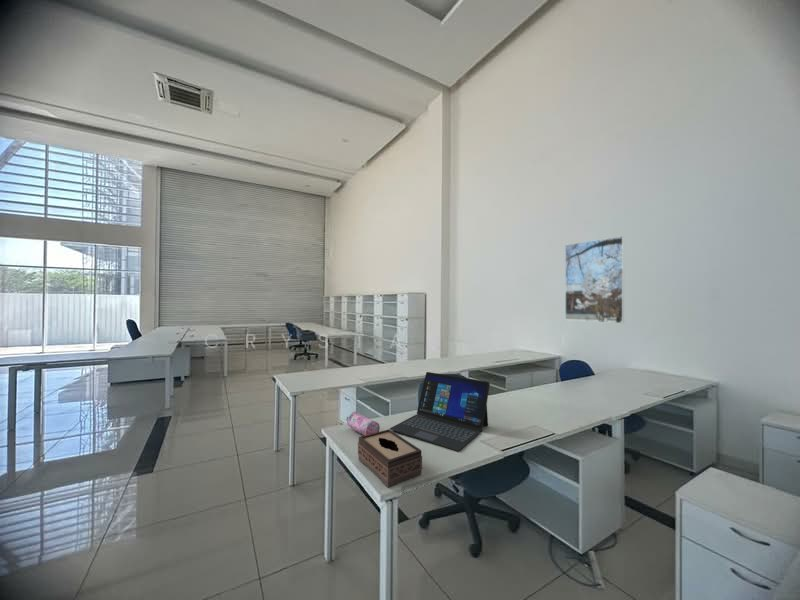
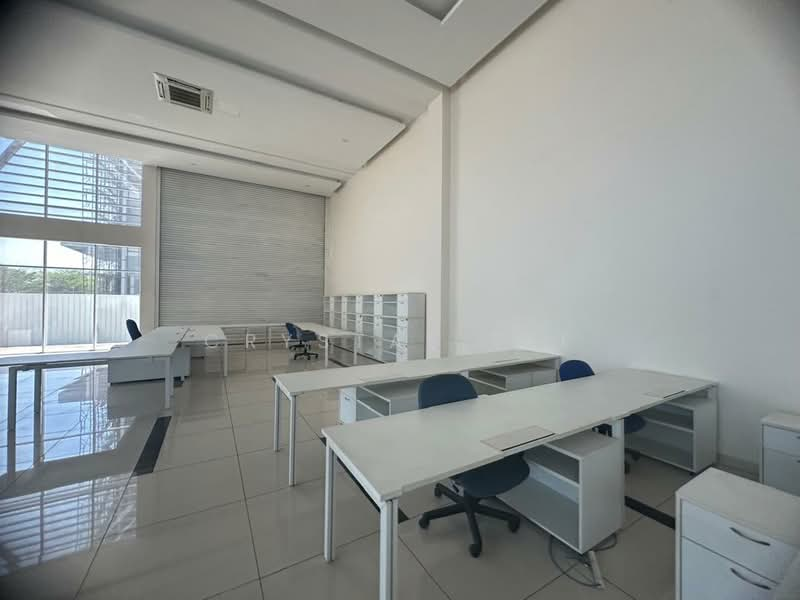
- pencil case (362, 424)
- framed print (592, 281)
- tissue box (388, 455)
- laptop (440, 405)
